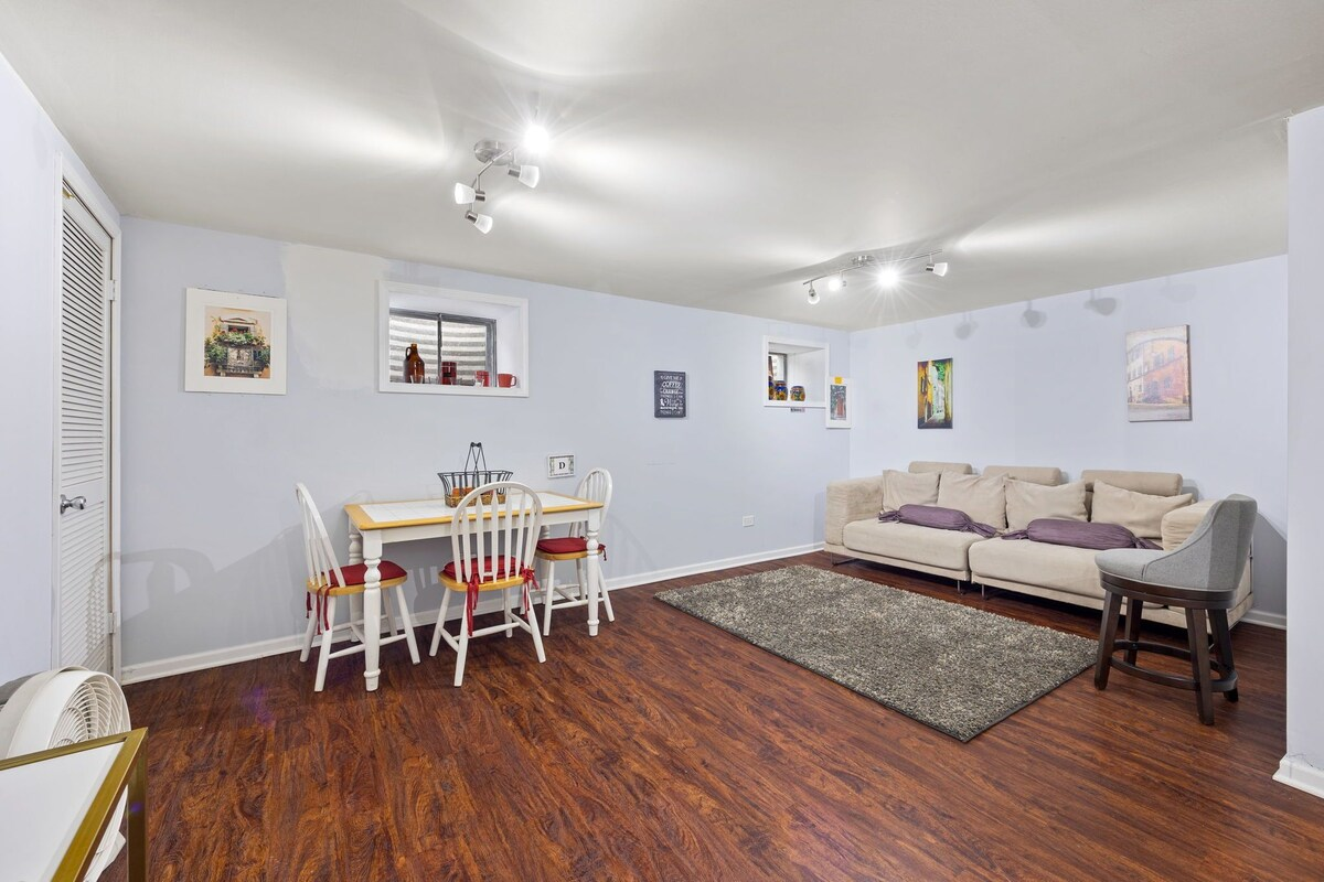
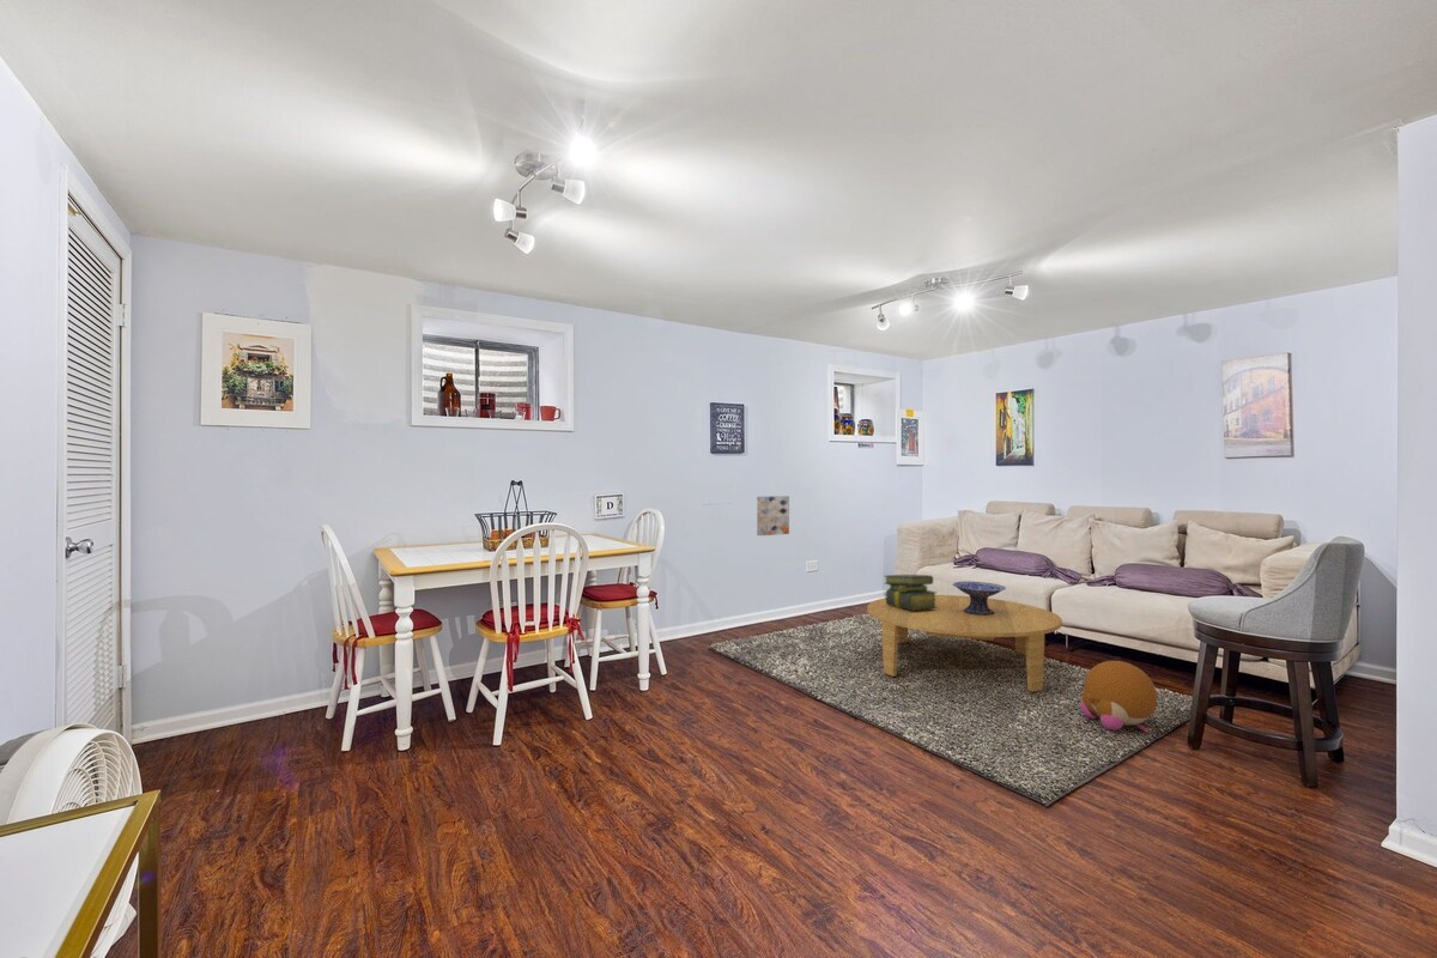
+ decorative bowl (978, 598)
+ stack of books (908, 589)
+ wall art (772, 515)
+ plush toy (1117, 692)
+ coffee table (959, 636)
